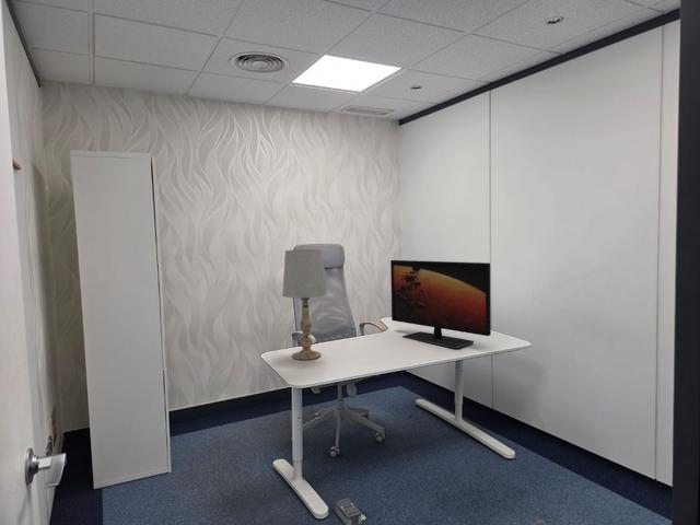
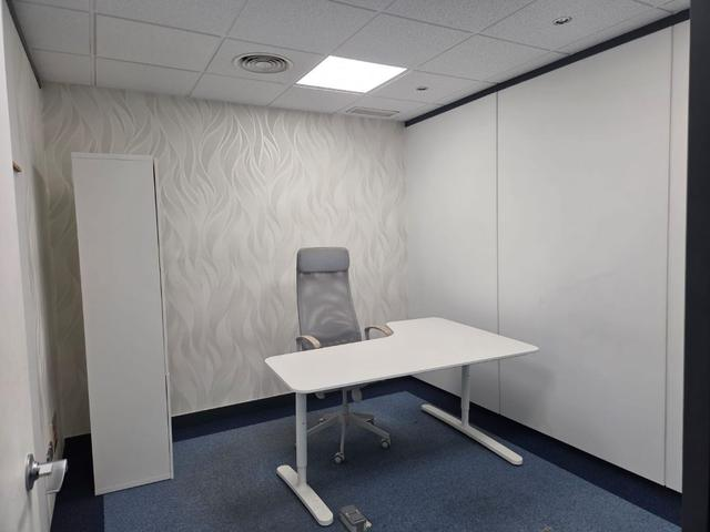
- table lamp (305, 303)
- monitor (436, 301)
